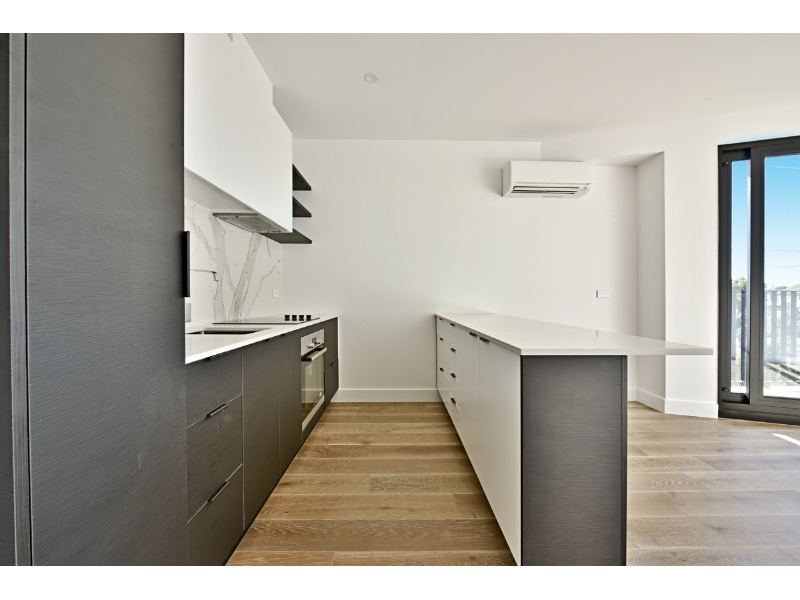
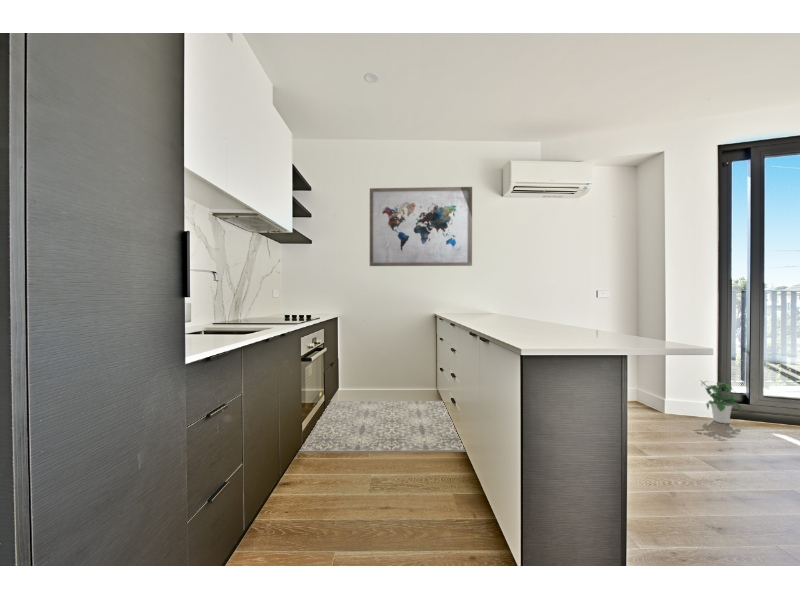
+ potted plant (720, 400)
+ wall art (420, 226)
+ rug (420, 421)
